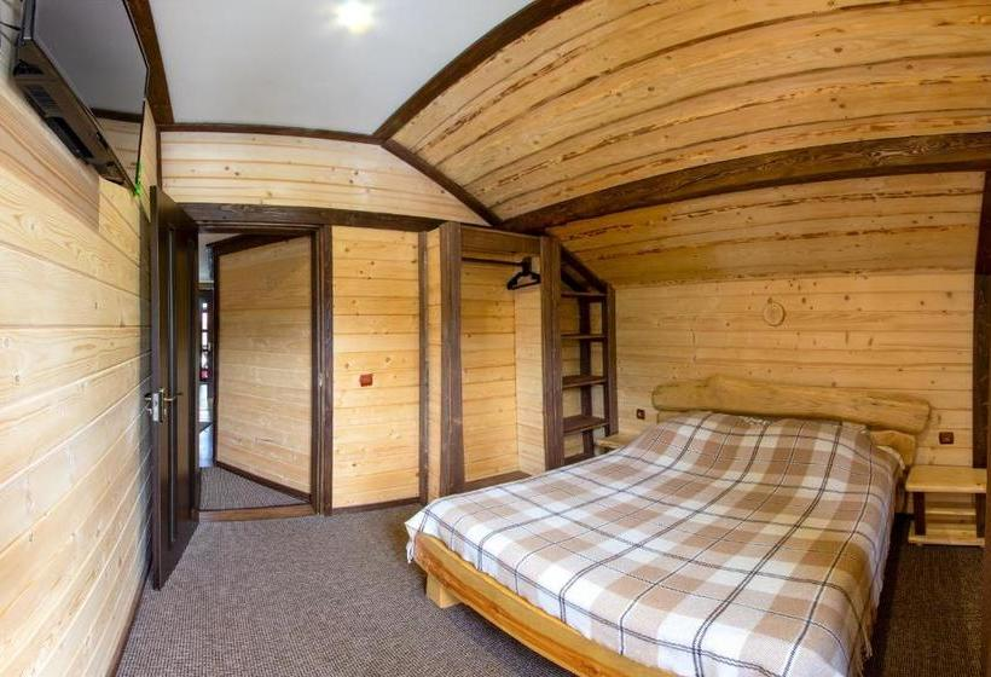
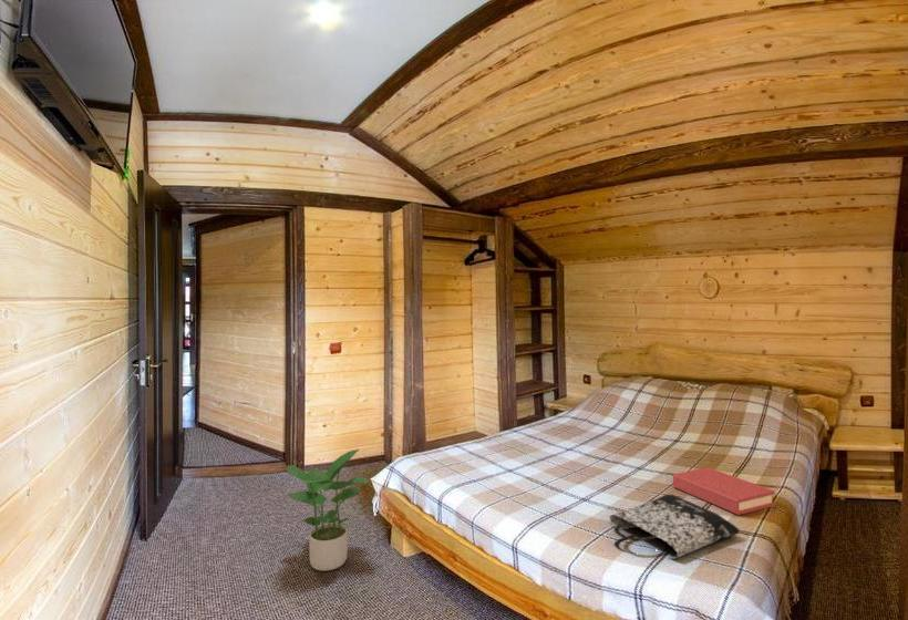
+ potted plant (322, 506)
+ tote bag (661, 524)
+ hardback book (721, 488)
